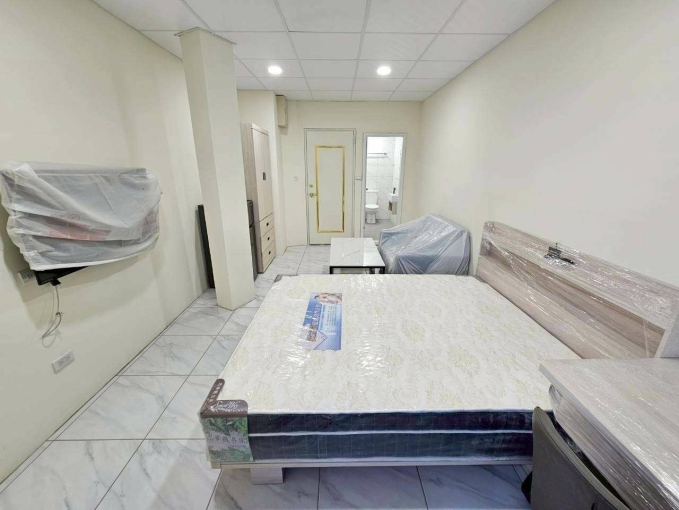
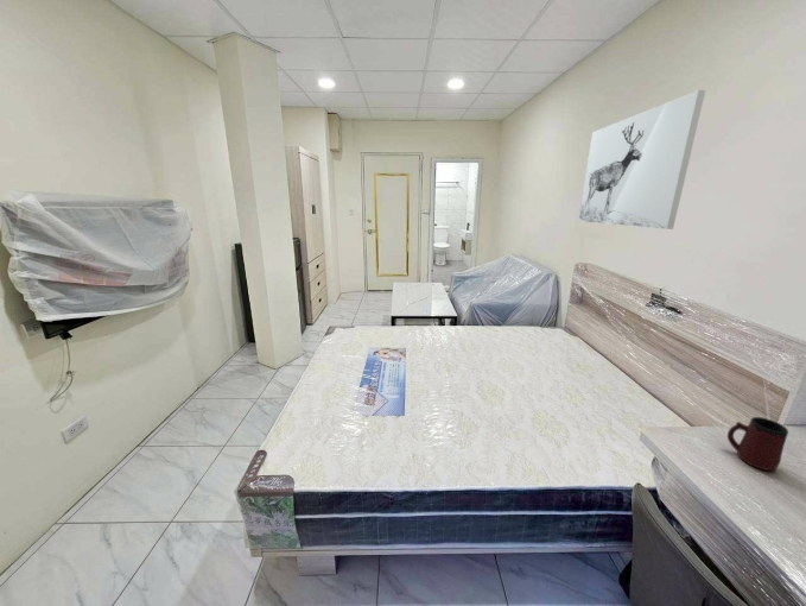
+ mug (755, 440)
+ wall art (626, 172)
